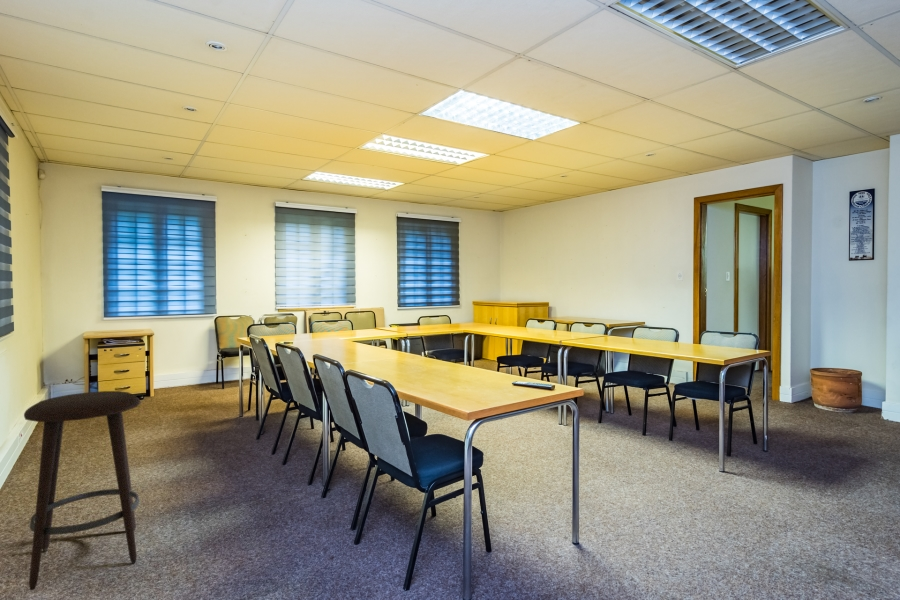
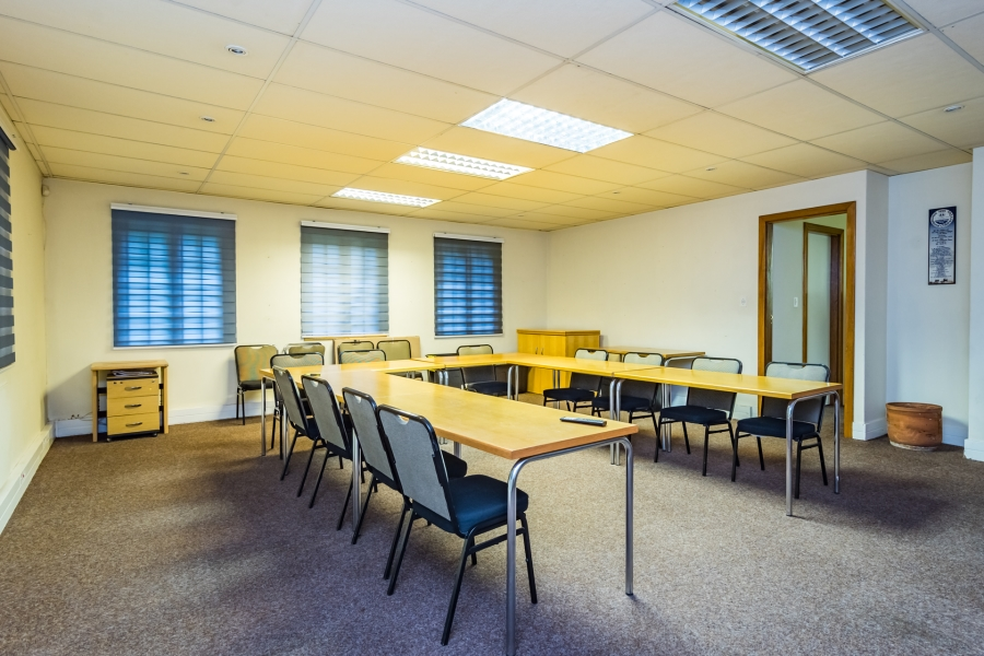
- stool (88, 492)
